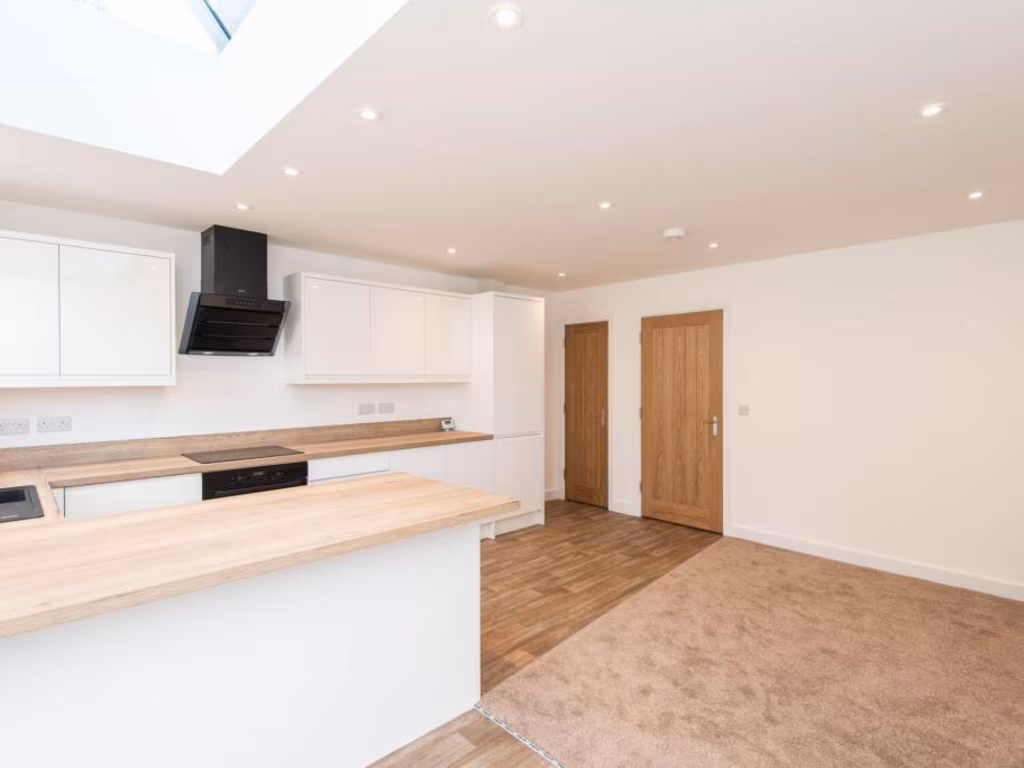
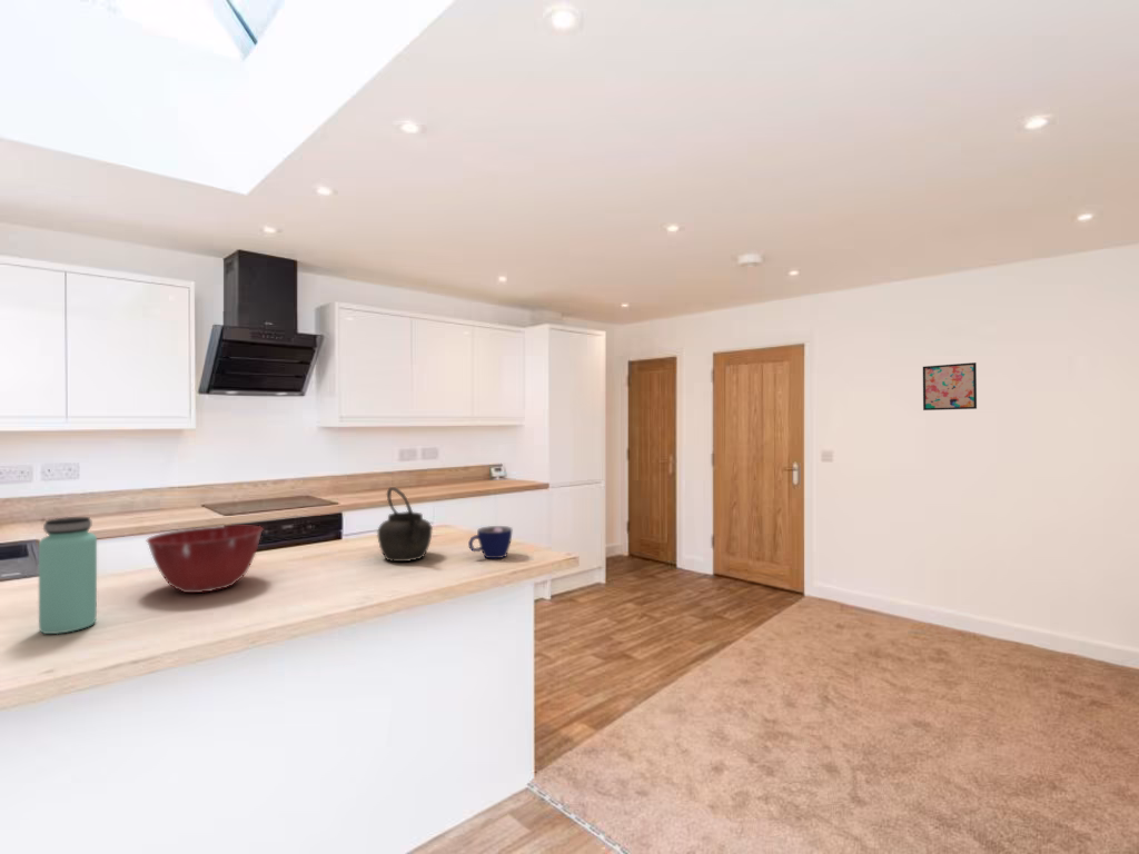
+ mixing bowl (207, 559)
+ bottle (68, 573)
+ kettle (405, 523)
+ wall art (949, 387)
+ cup (489, 543)
